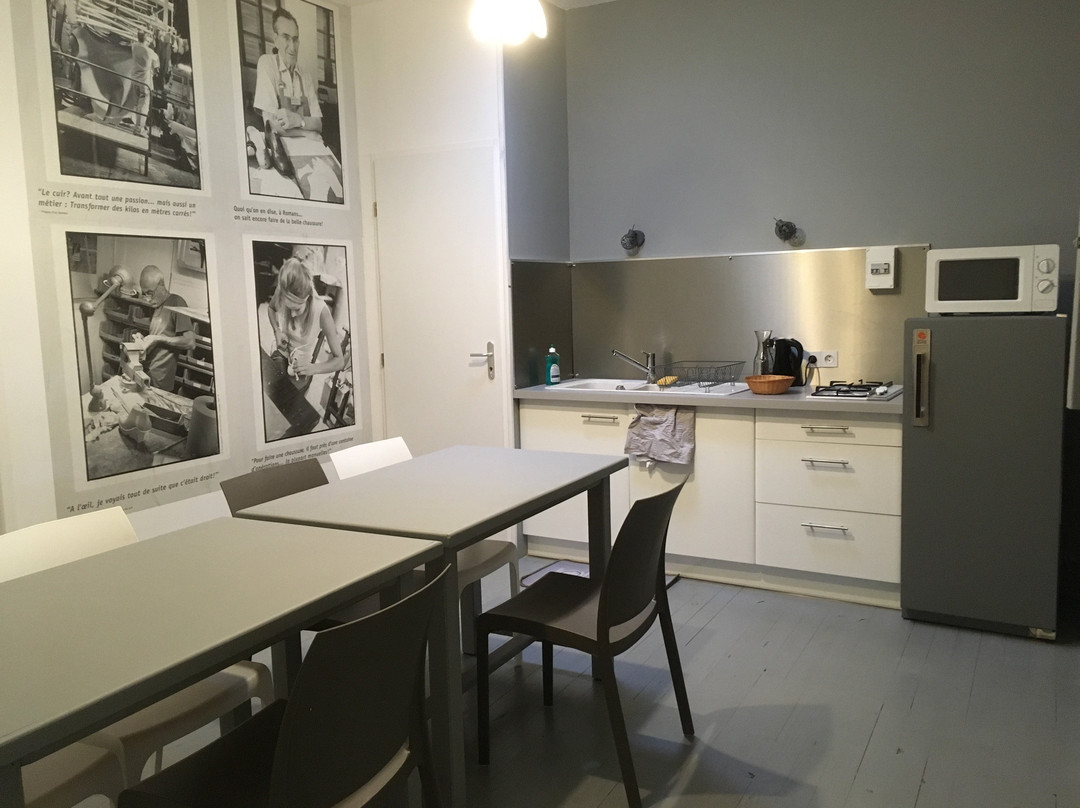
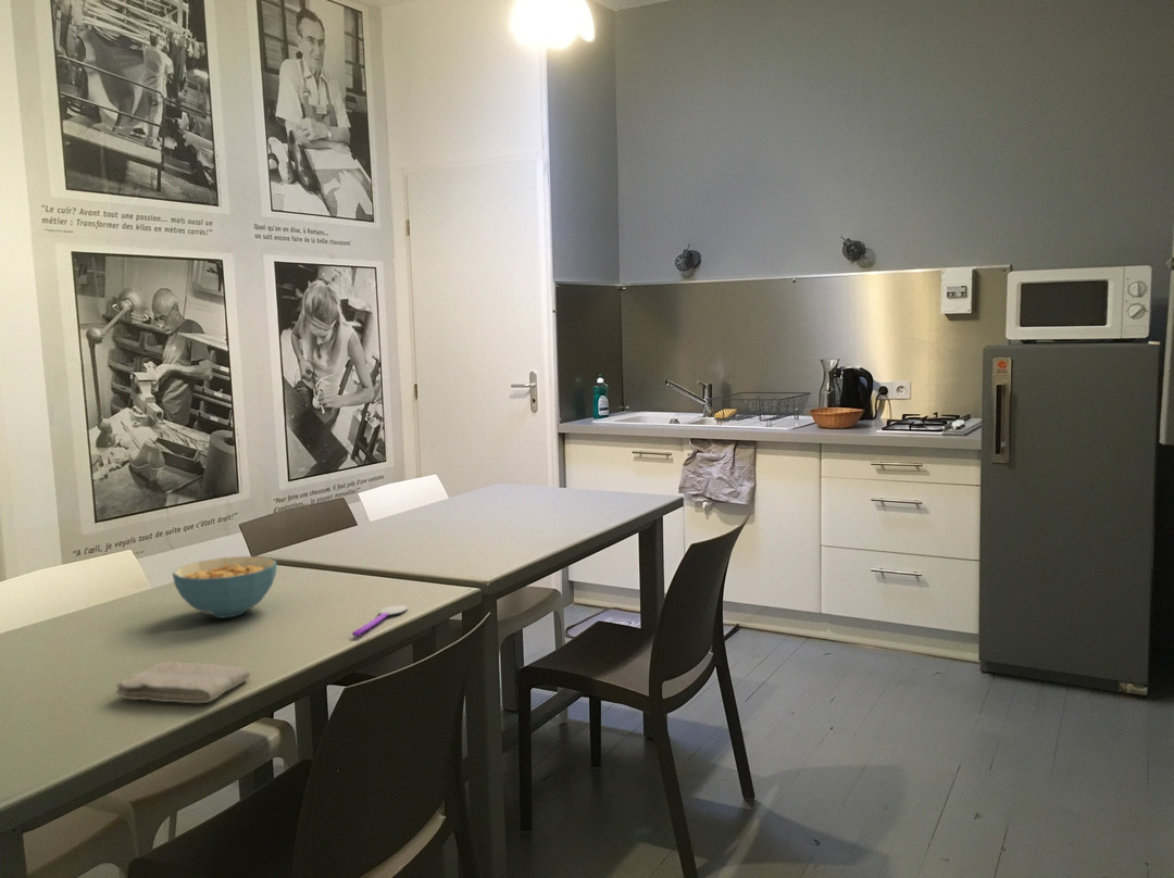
+ spoon (379, 617)
+ cereal bowl (227, 590)
+ washcloth (183, 680)
